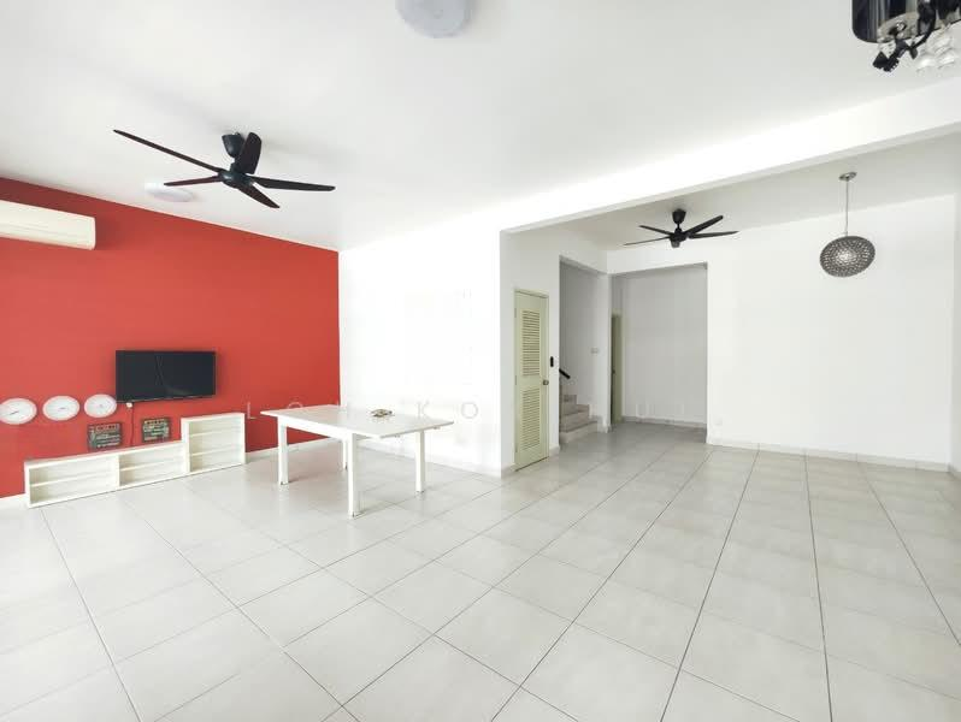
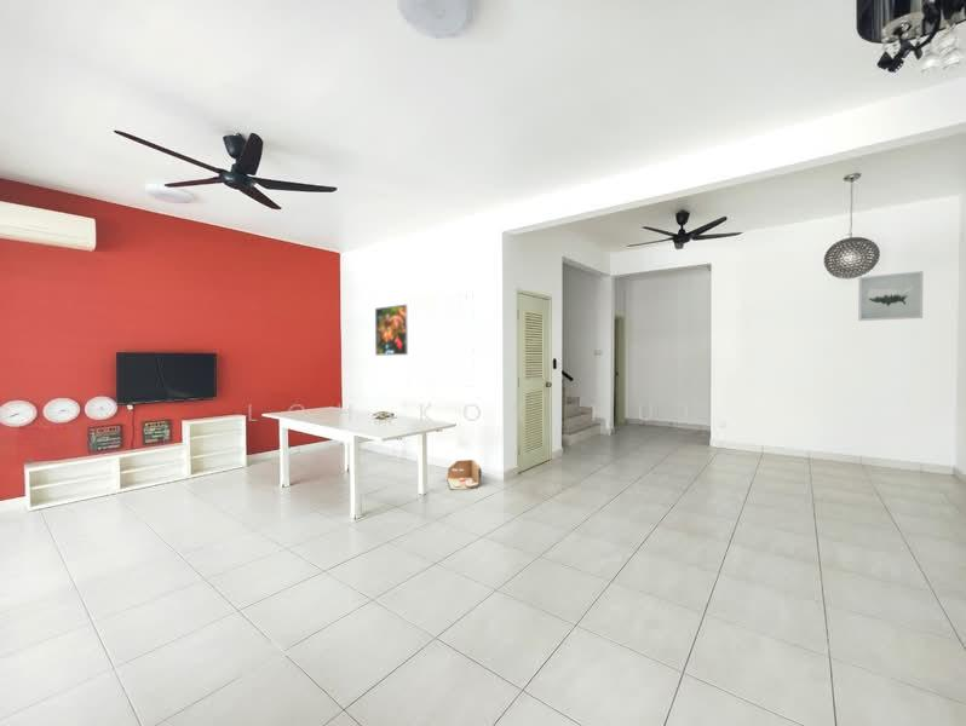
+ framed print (390, 330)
+ cardboard box (462, 473)
+ wall art (889, 296)
